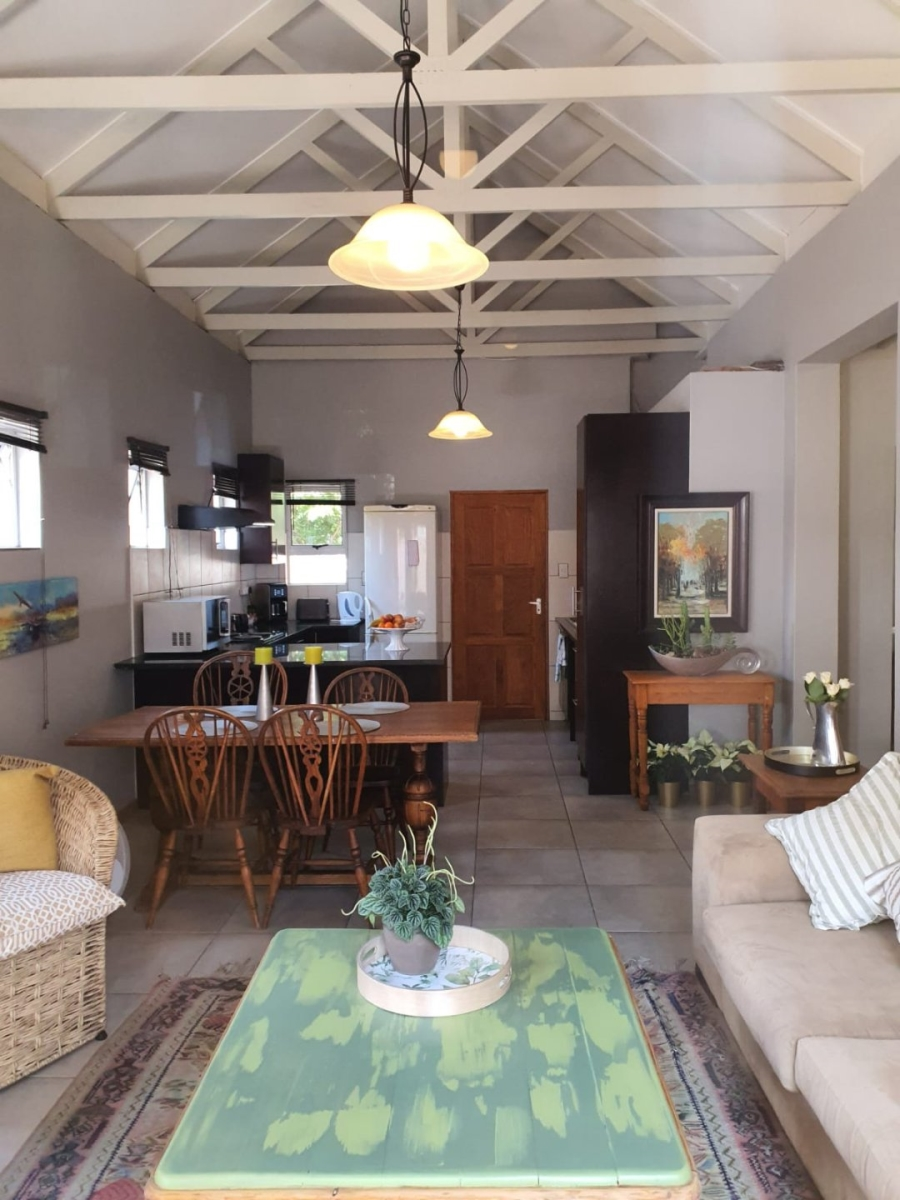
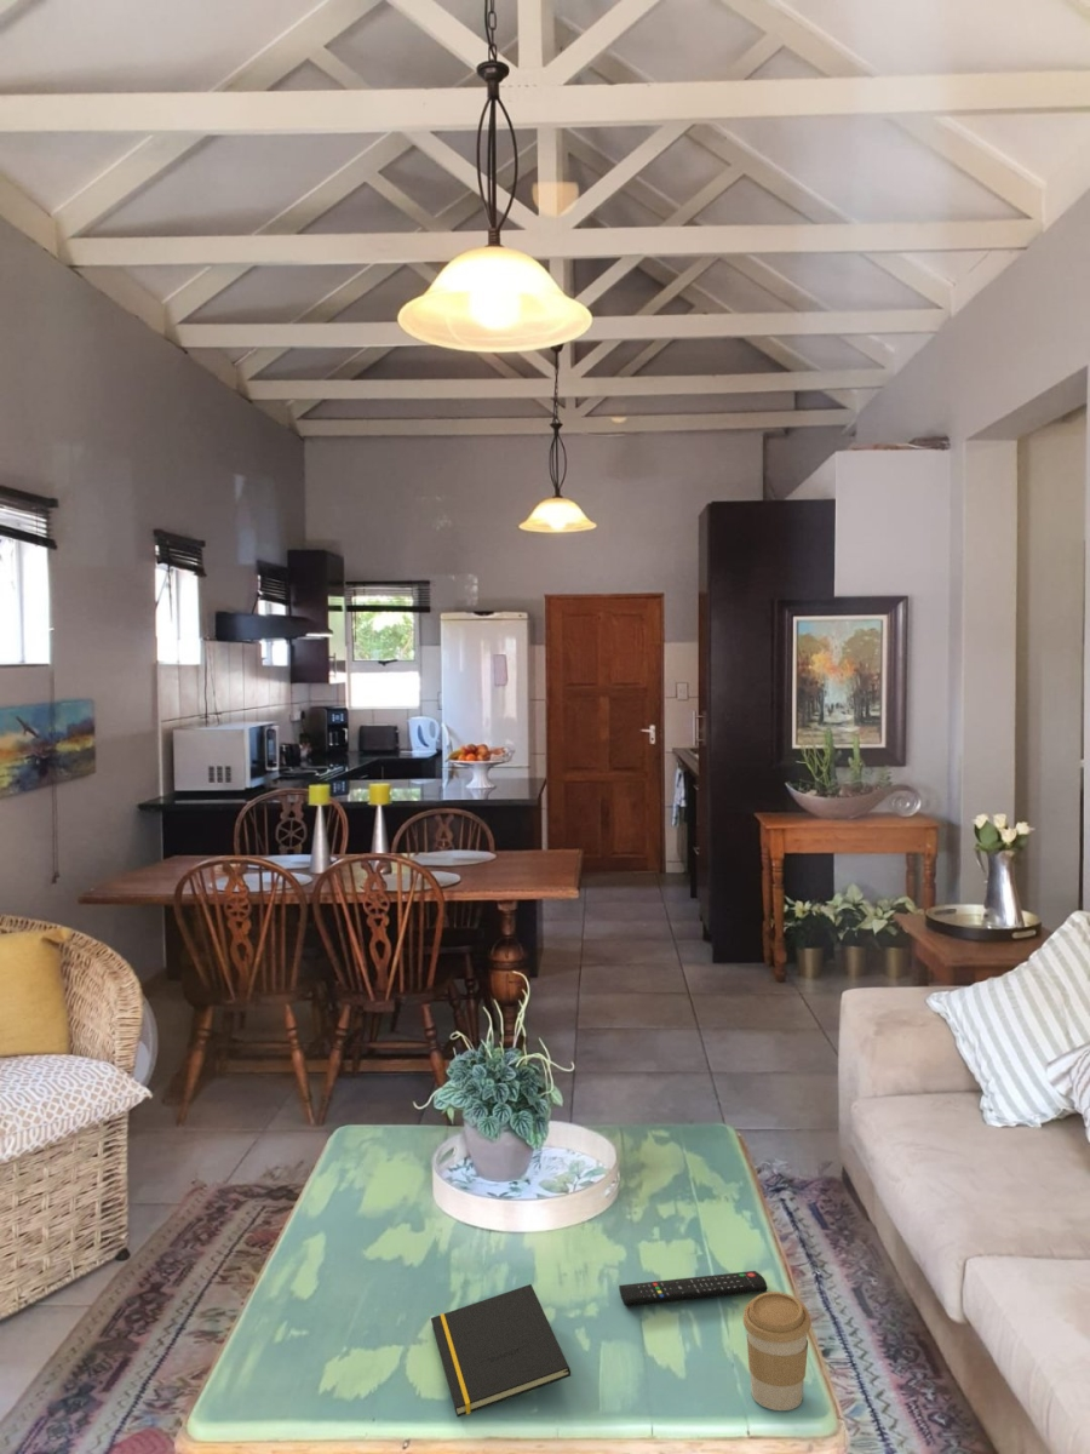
+ coffee cup (776, 1349)
+ notepad (497, 1345)
+ remote control (694, 1289)
